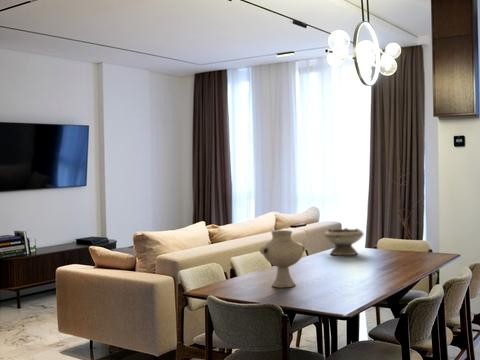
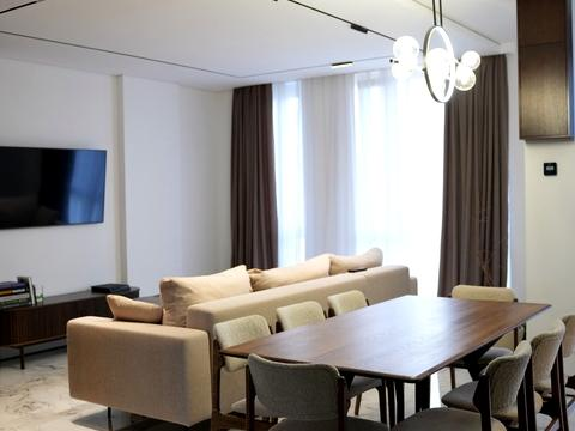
- bowl (344, 241)
- vase (282, 258)
